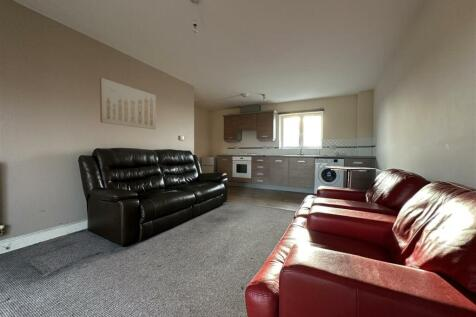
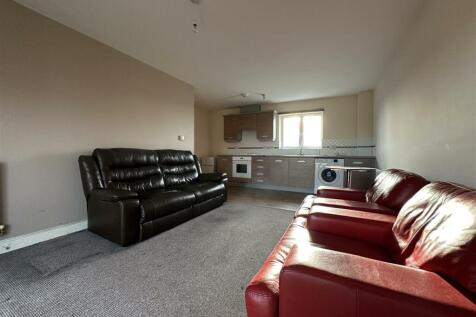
- wall art (131, 107)
